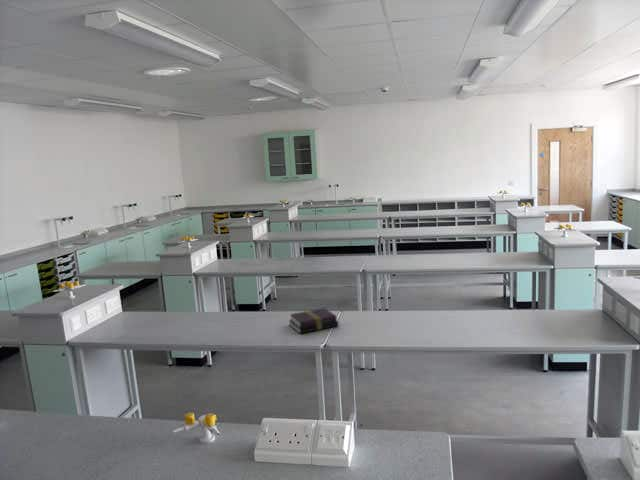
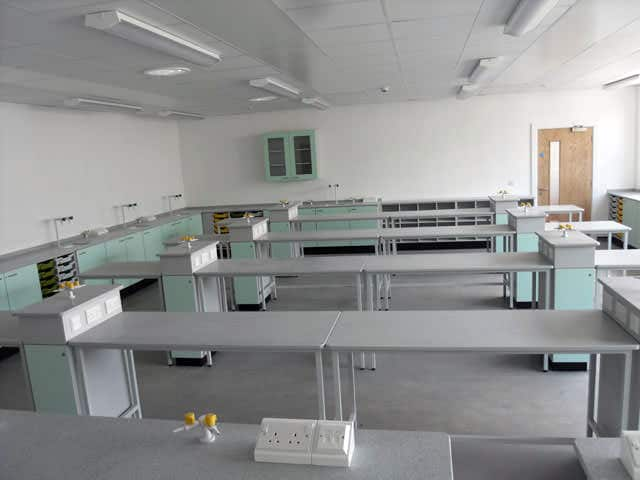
- book (313, 320)
